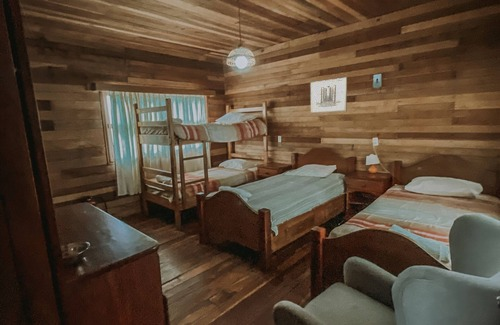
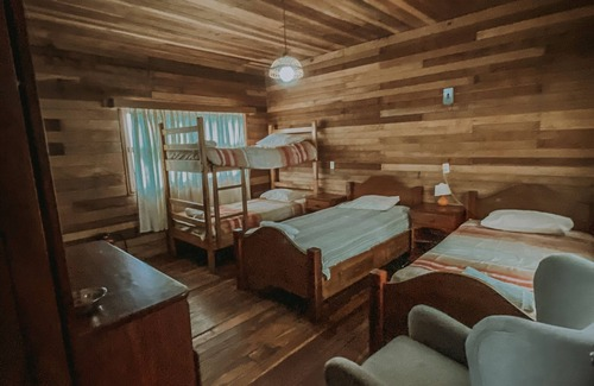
- wall art (327, 96)
